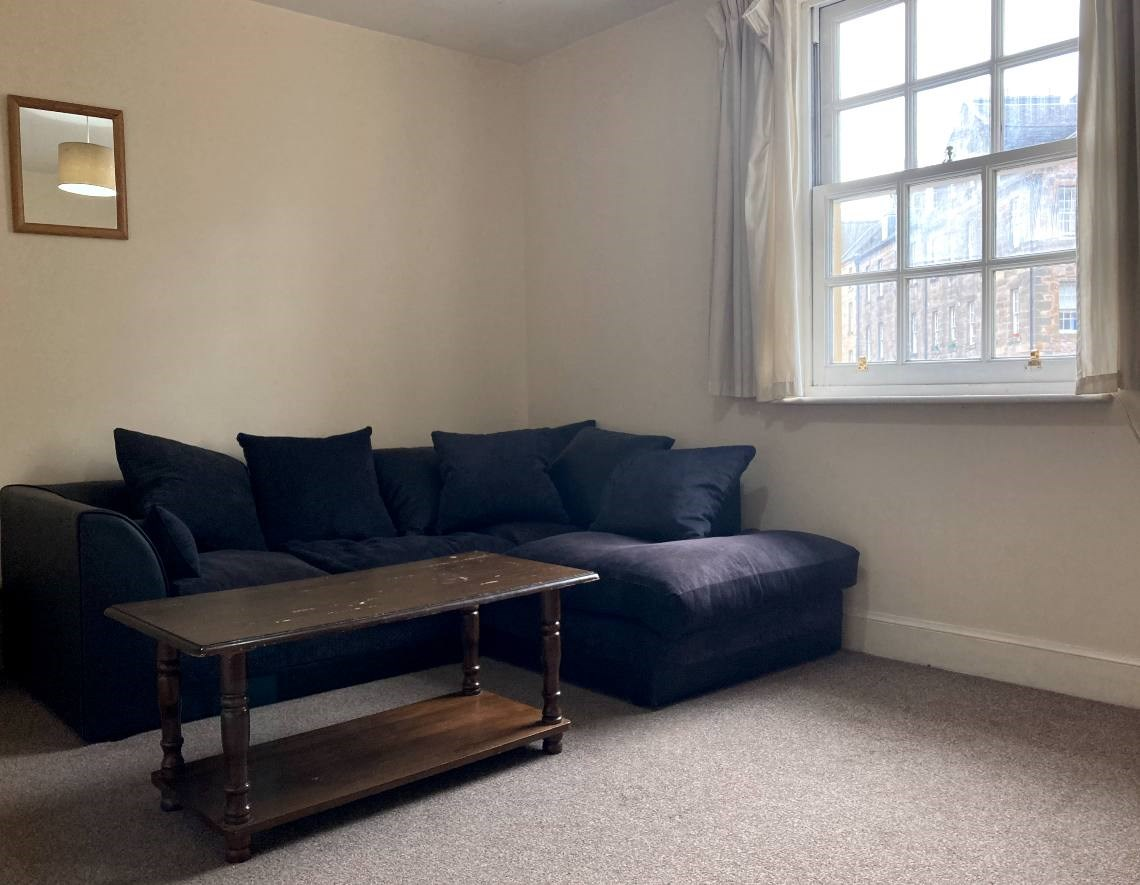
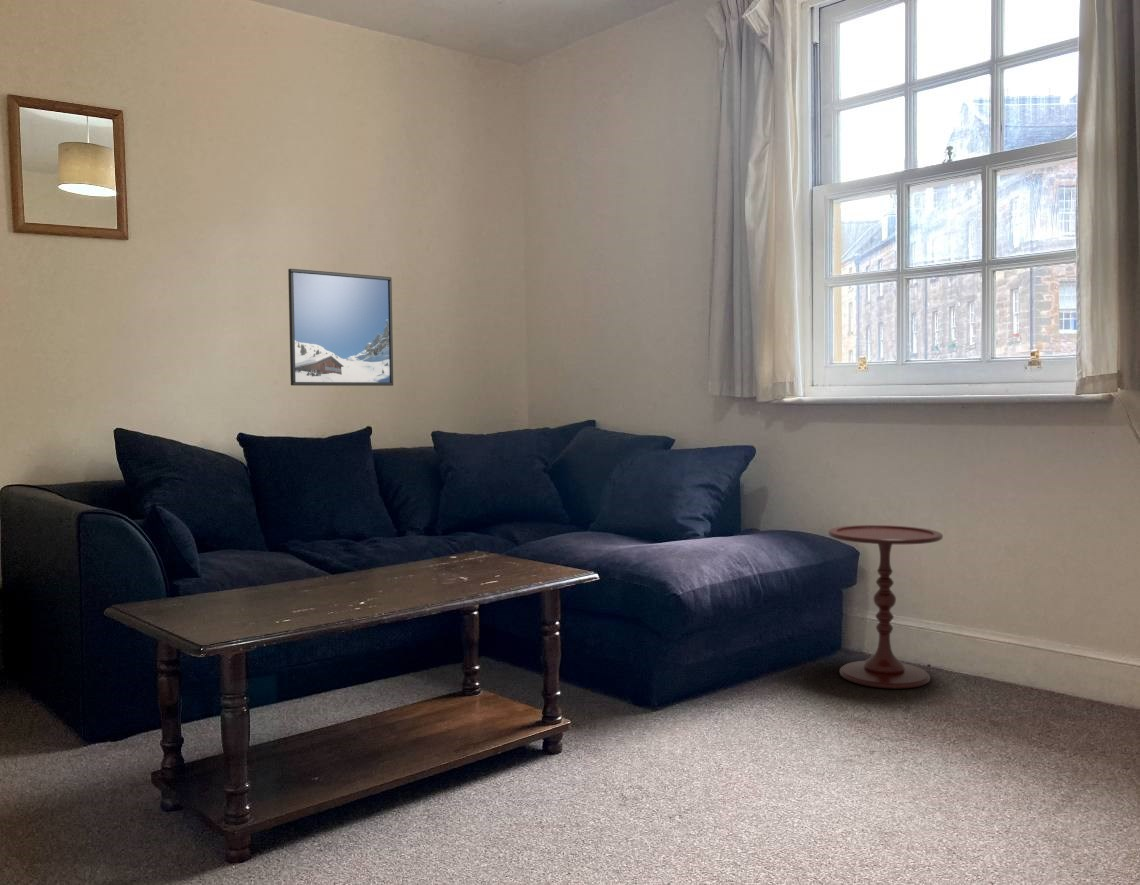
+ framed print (342, 329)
+ side table (884, 604)
